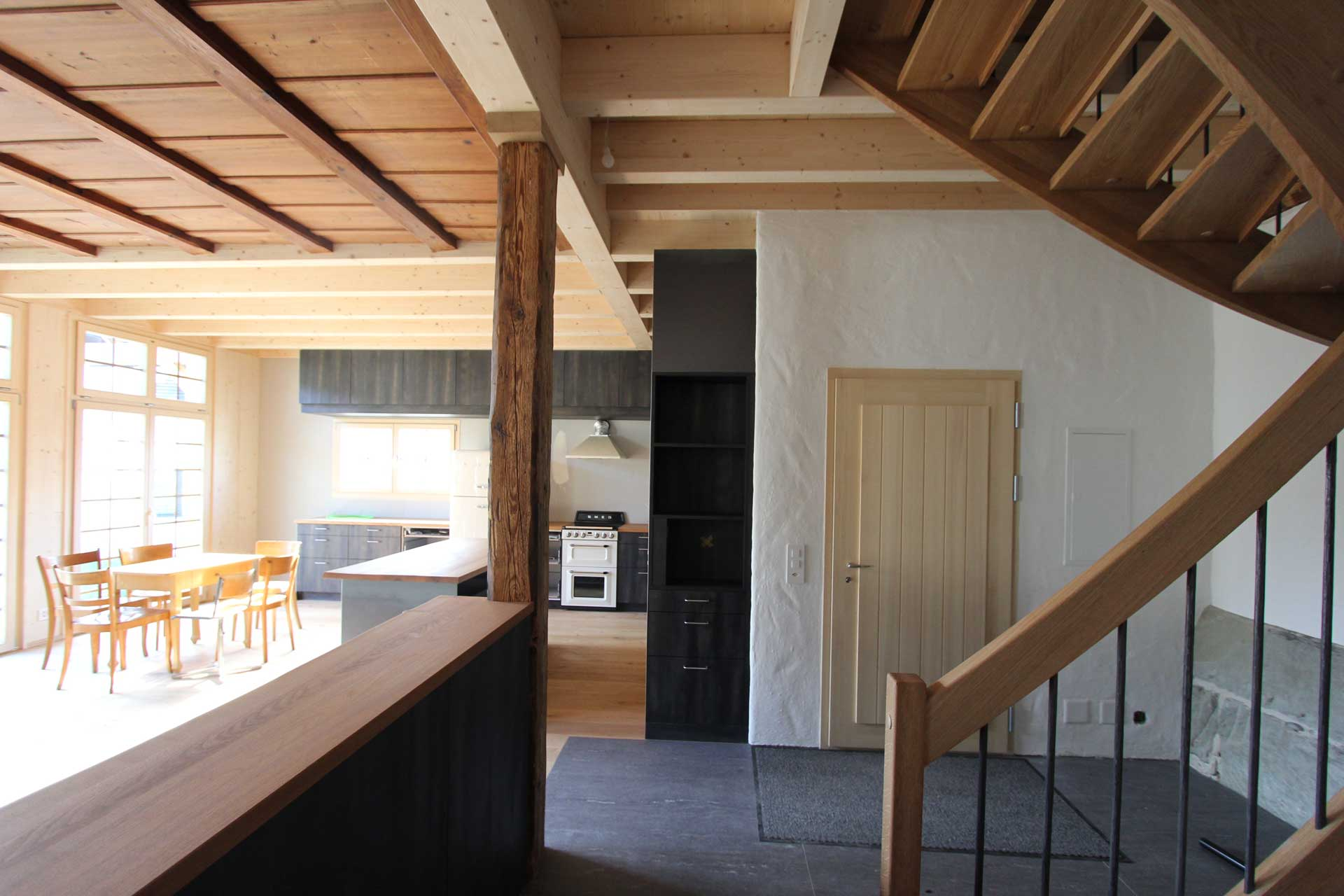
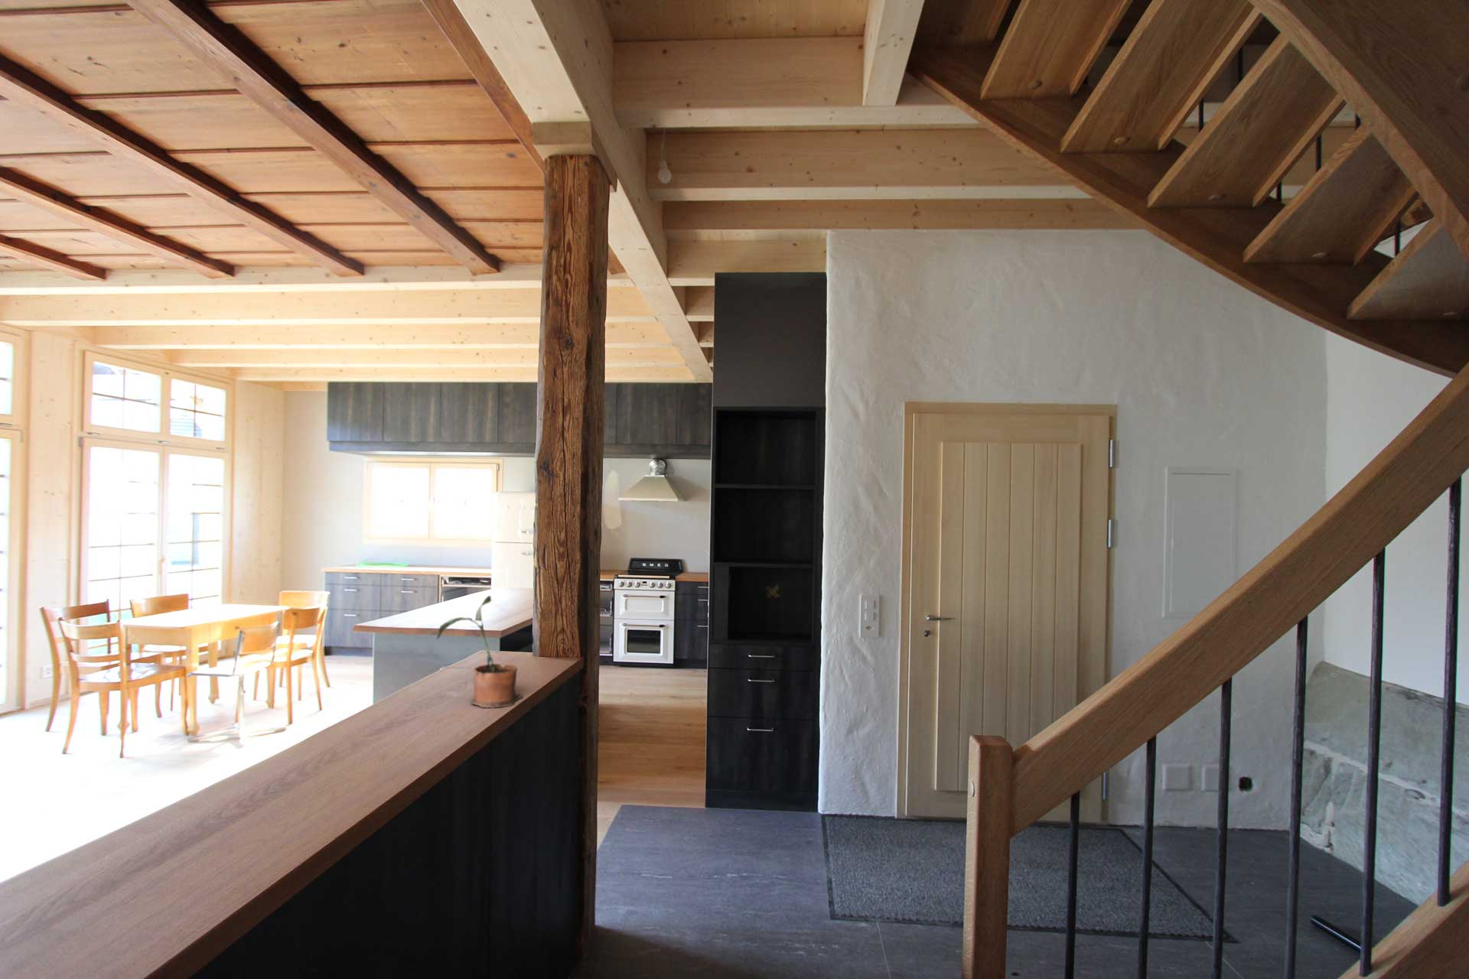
+ potted plant (485, 647)
